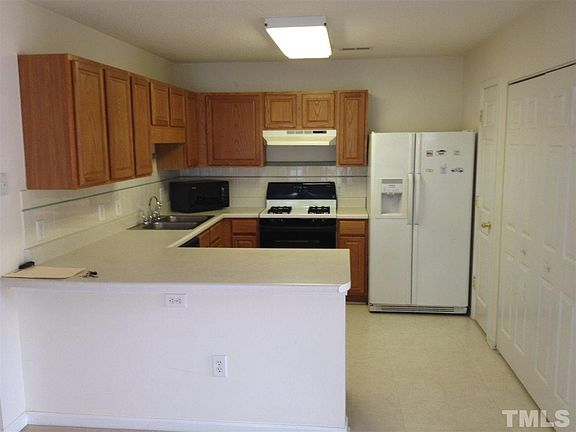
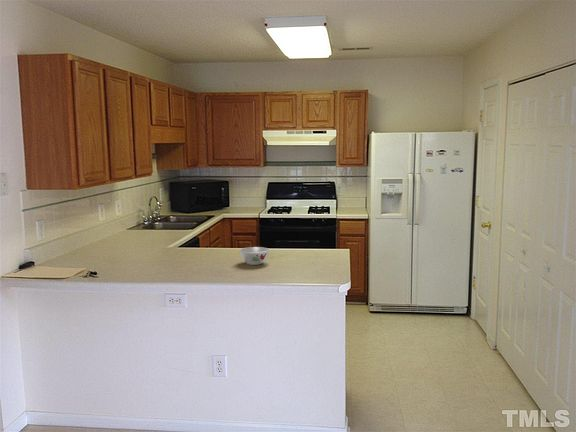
+ bowl (254, 256)
